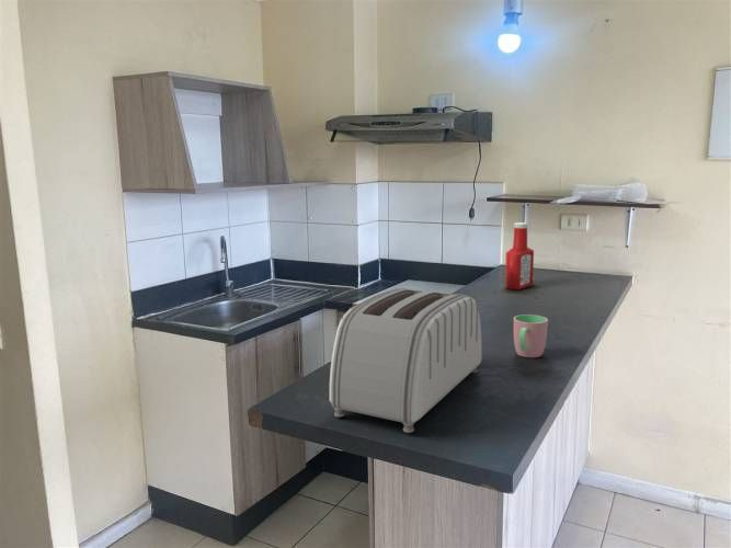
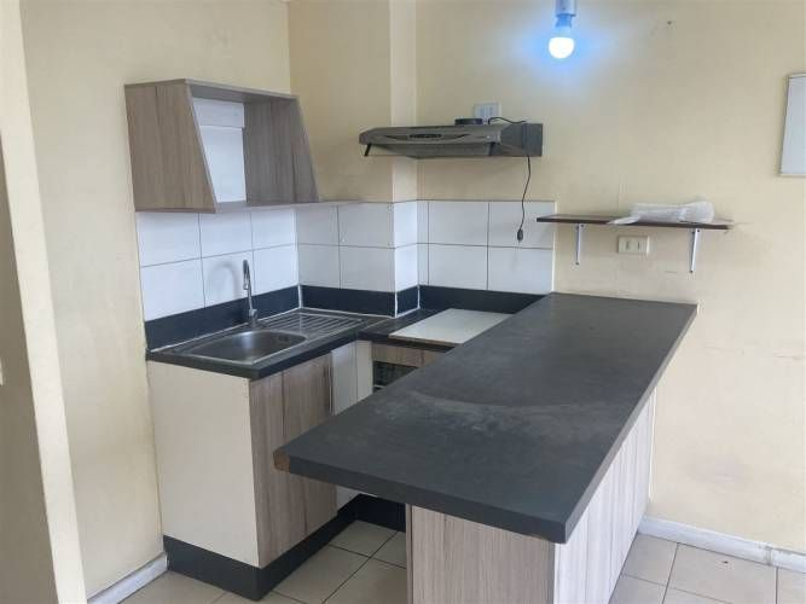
- toaster (414, 343)
- cup (528, 338)
- soap bottle (519, 254)
